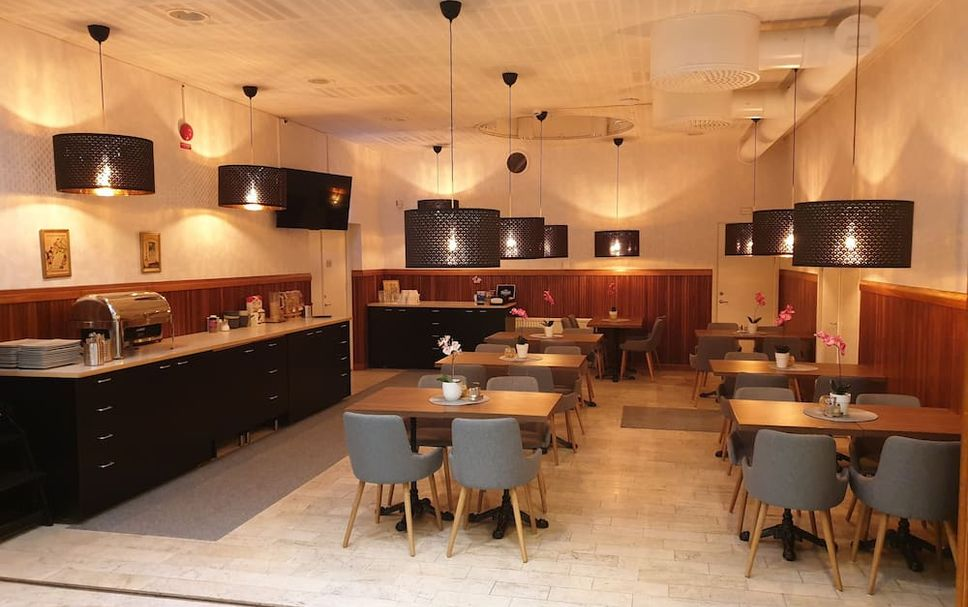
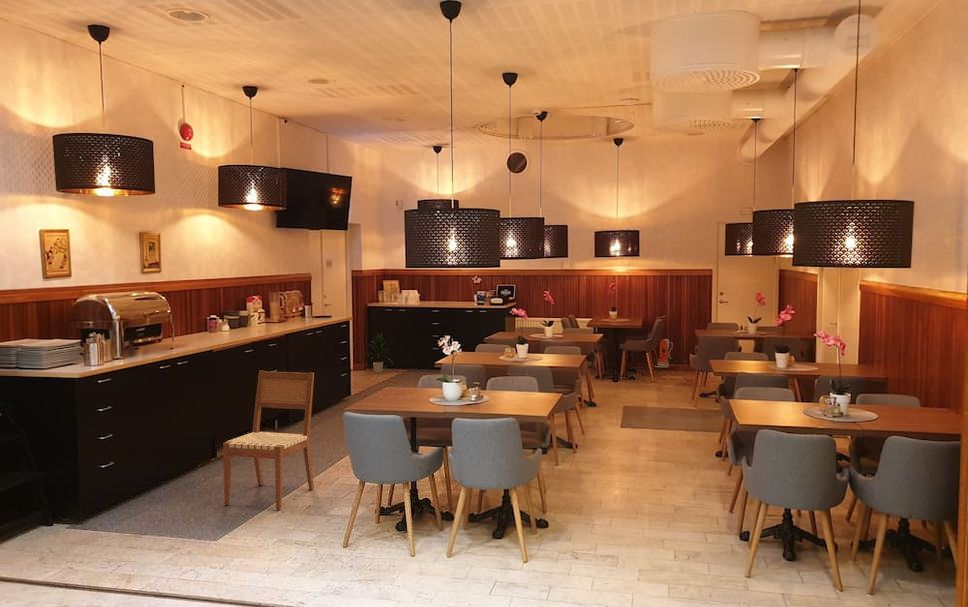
+ chair (269, 436)
+ fire extinguisher (664, 351)
+ indoor plant (378, 353)
